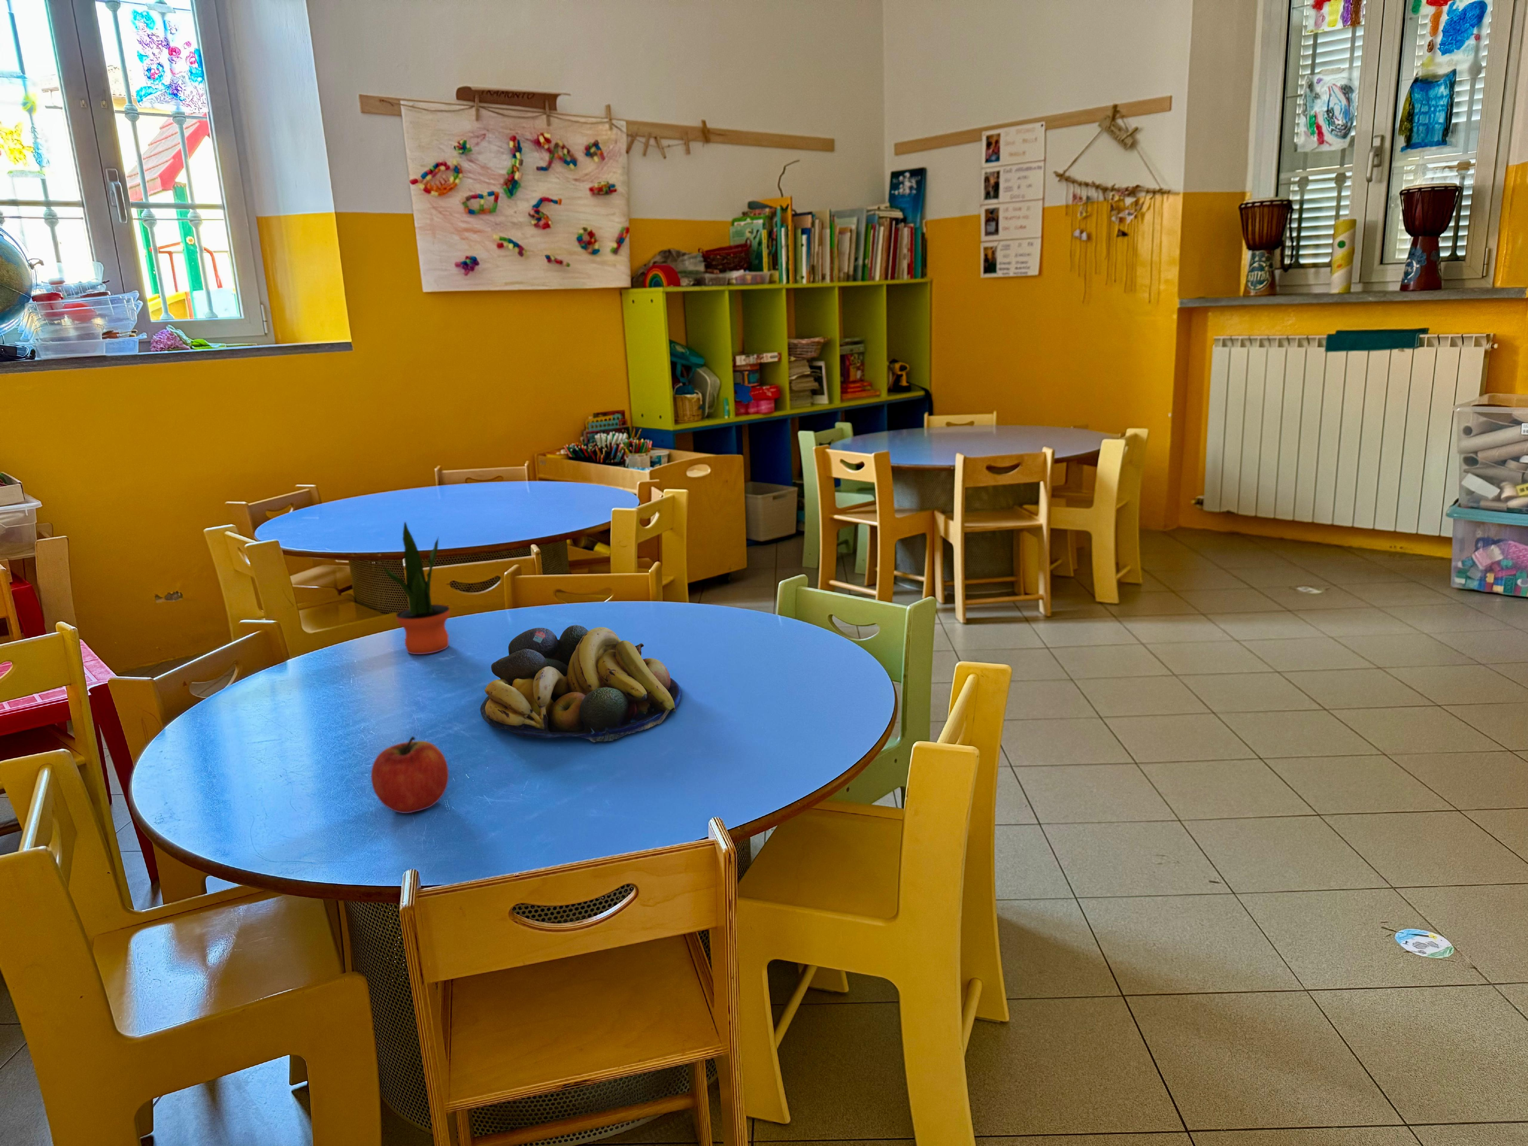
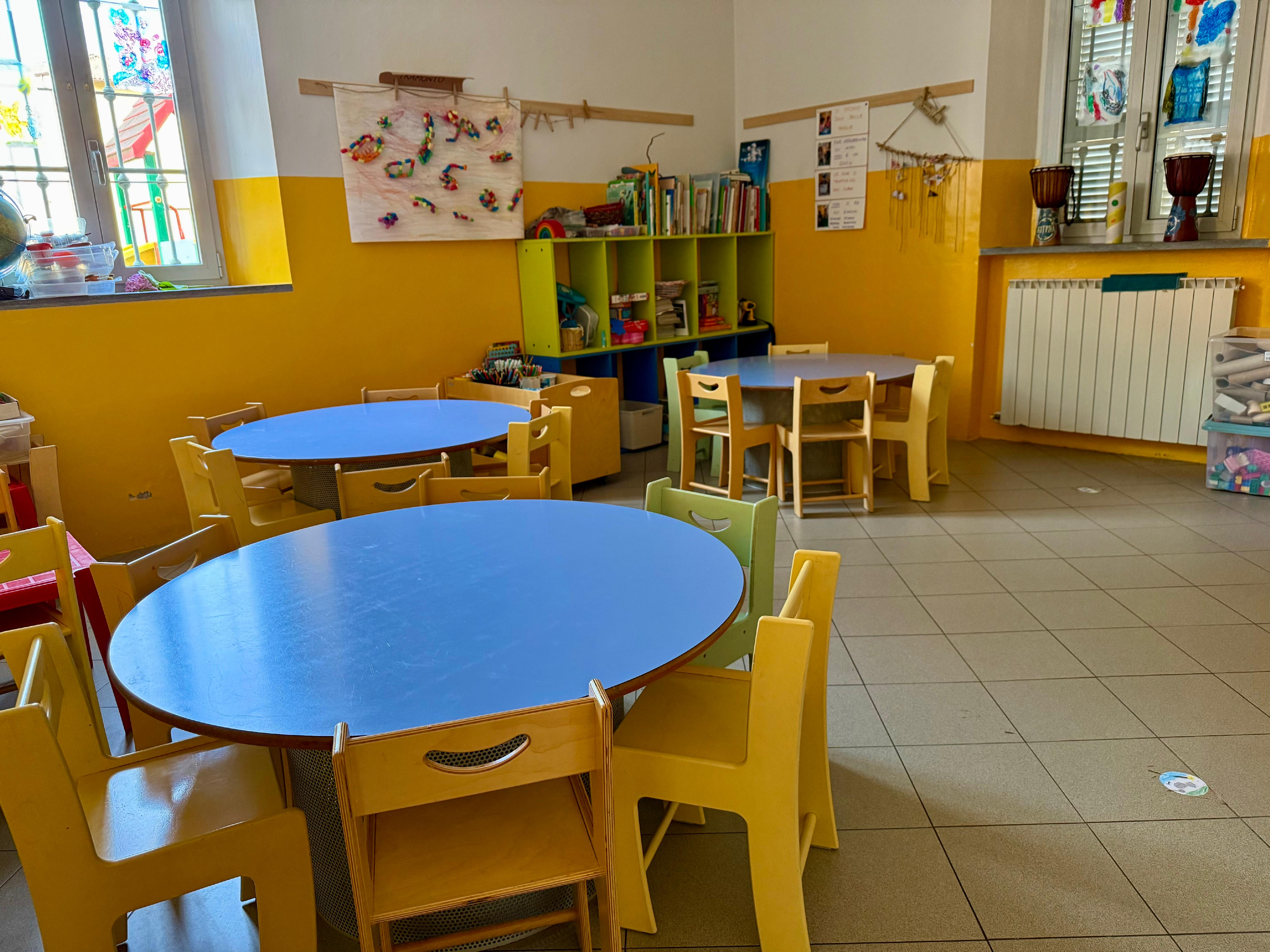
- apple (409, 773)
- potted plant (415, 587)
- fruit bowl (581, 668)
